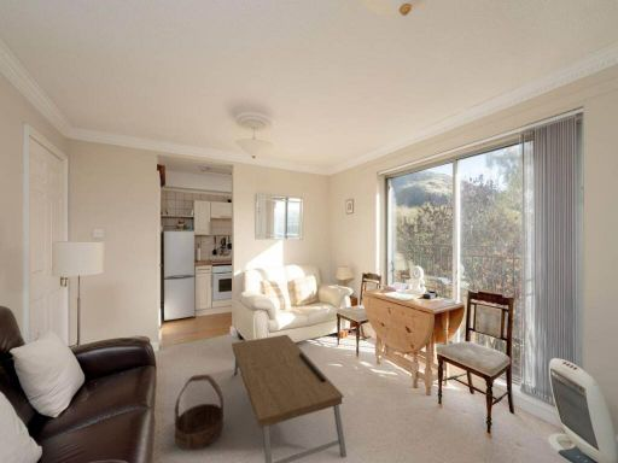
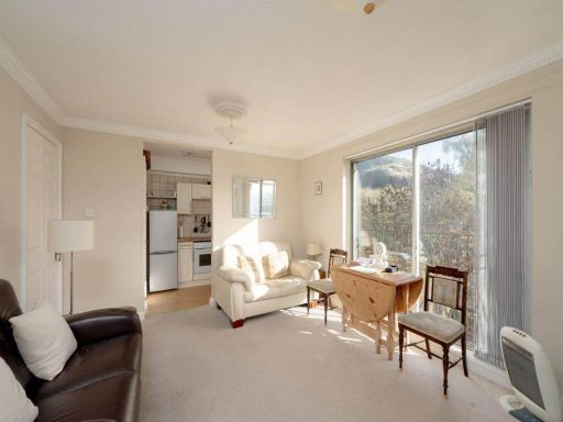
- basket (199, 405)
- coffee table (276, 383)
